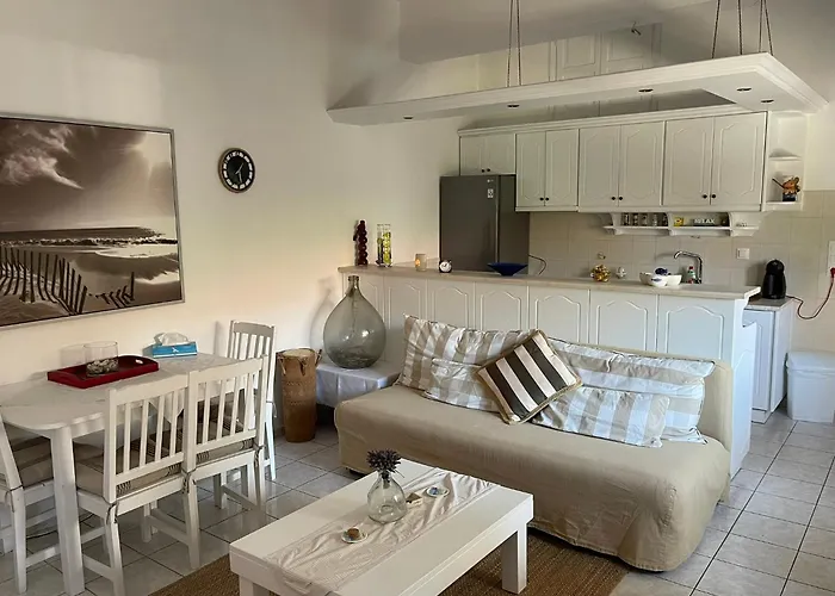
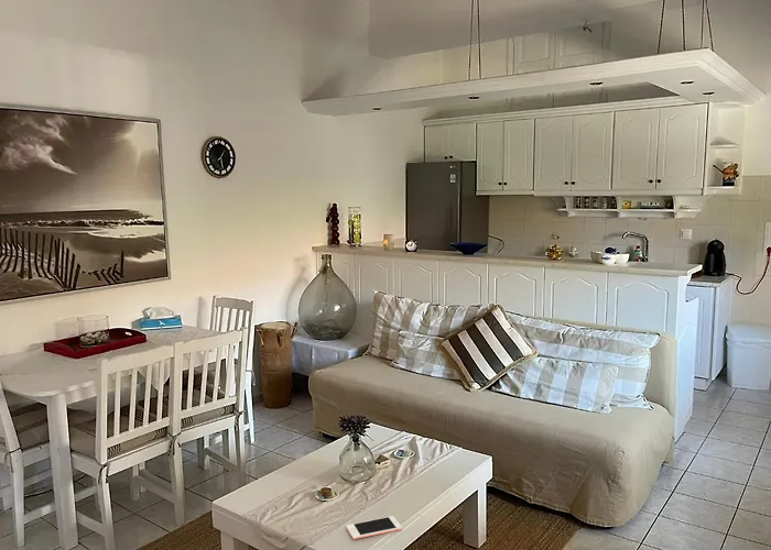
+ cell phone (373, 527)
